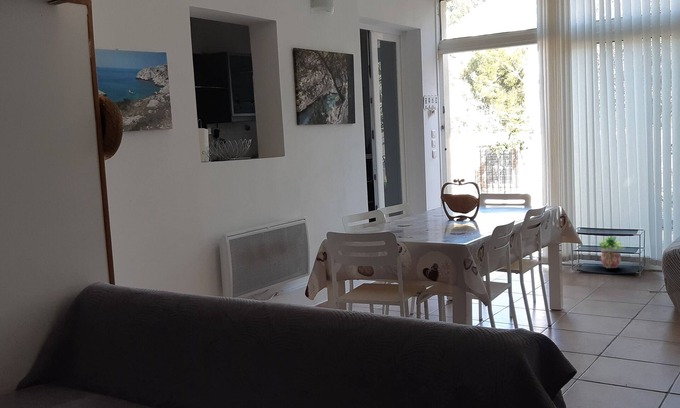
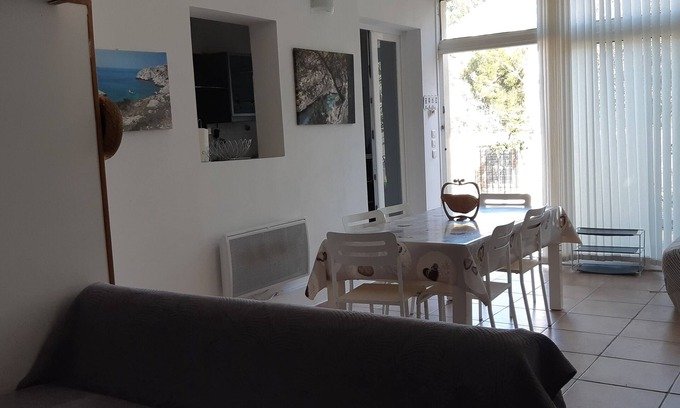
- potted plant (611, 251)
